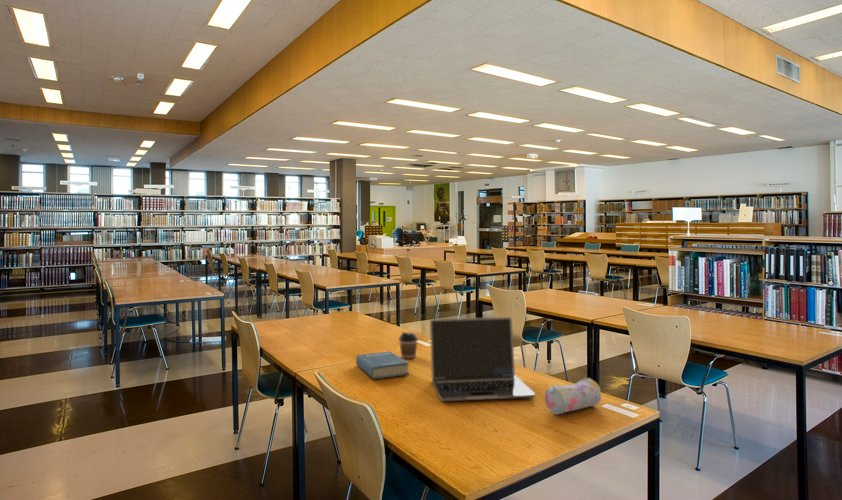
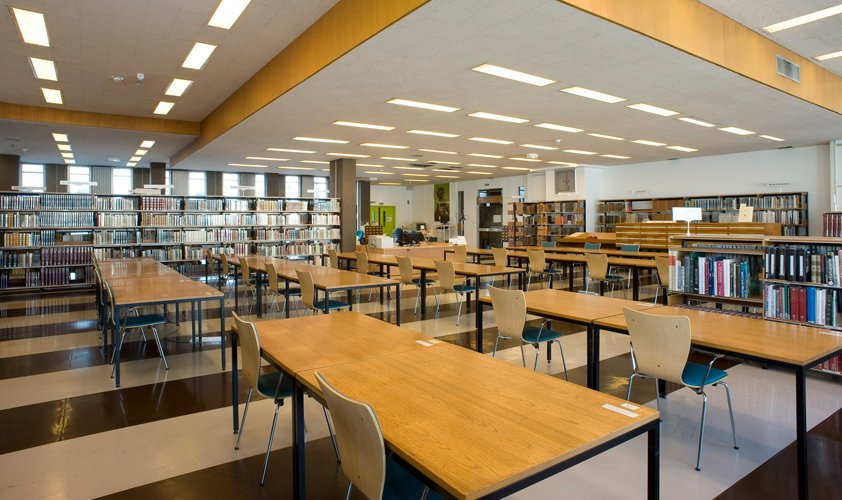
- laptop (479, 355)
- coffee cup (408, 344)
- book (381, 364)
- pencil case (573, 395)
